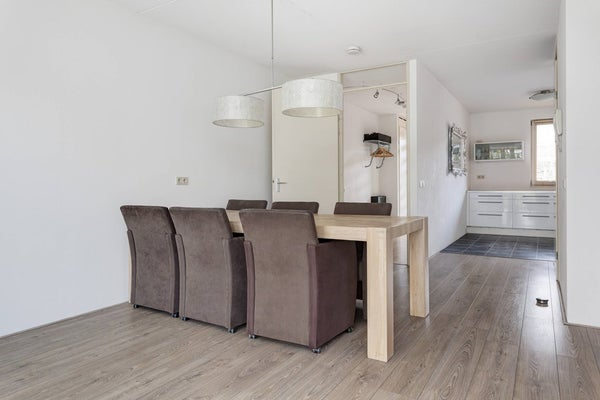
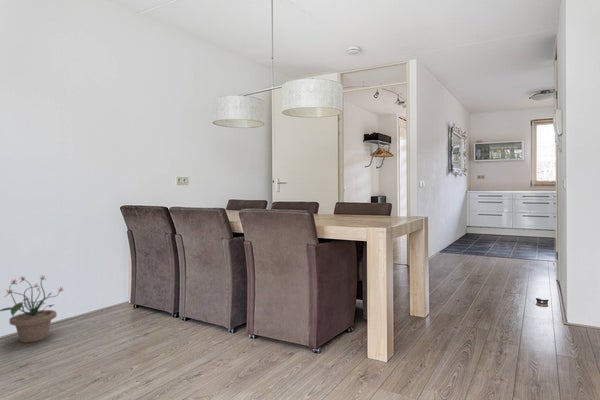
+ potted plant (30, 307)
